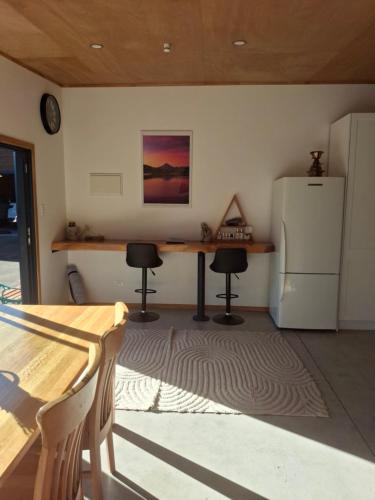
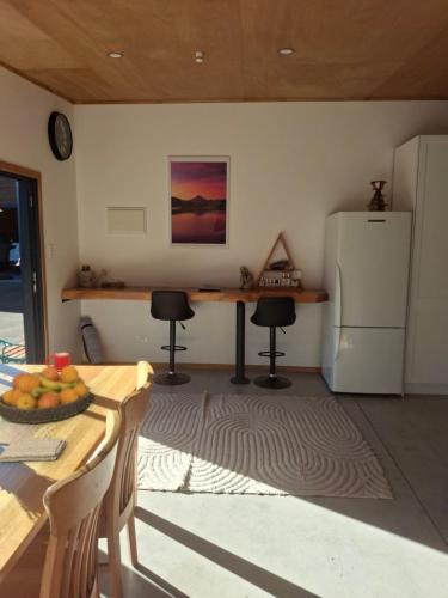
+ washcloth (33, 448)
+ fruit bowl (44, 388)
+ mug (57, 361)
